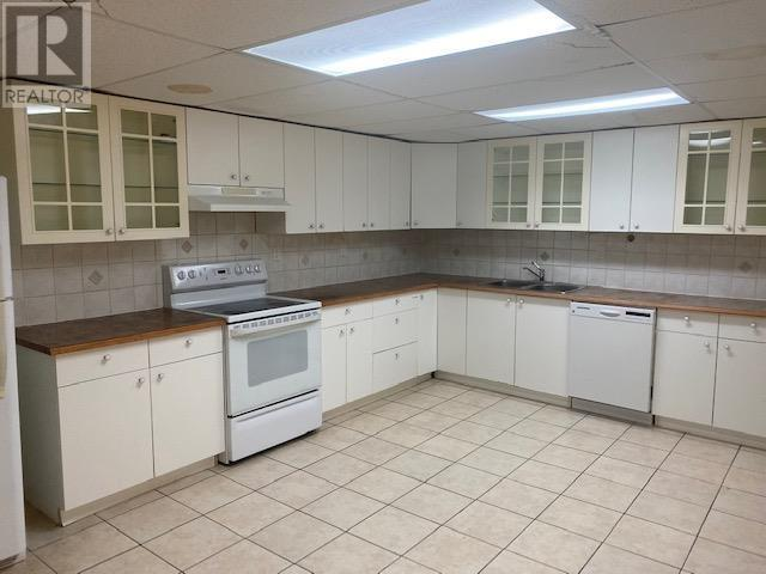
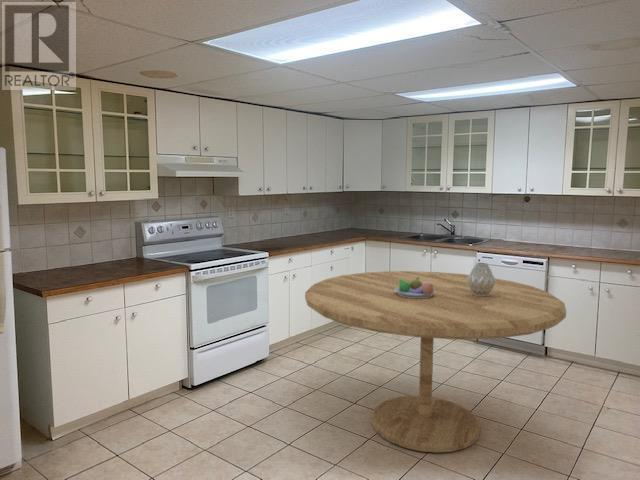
+ dining table (426, 358)
+ fruit bowl (414, 286)
+ vase (481, 279)
